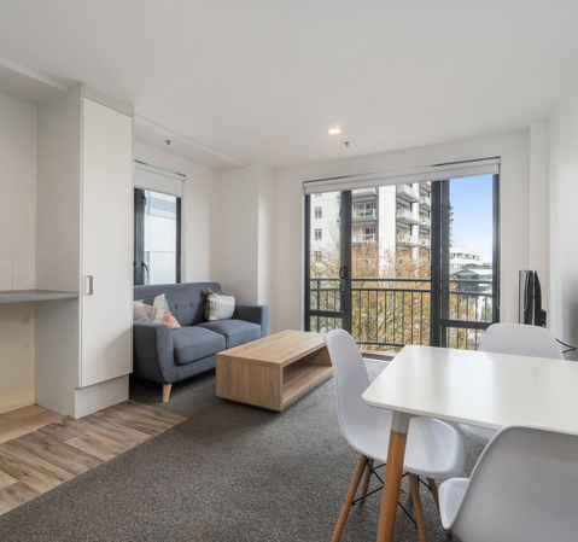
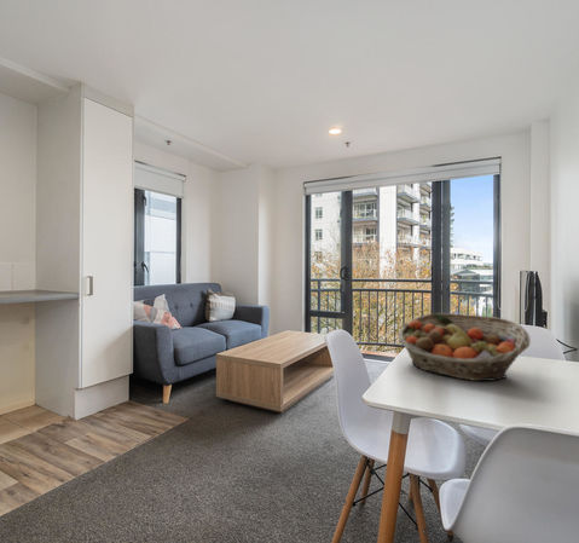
+ fruit basket (457, 342)
